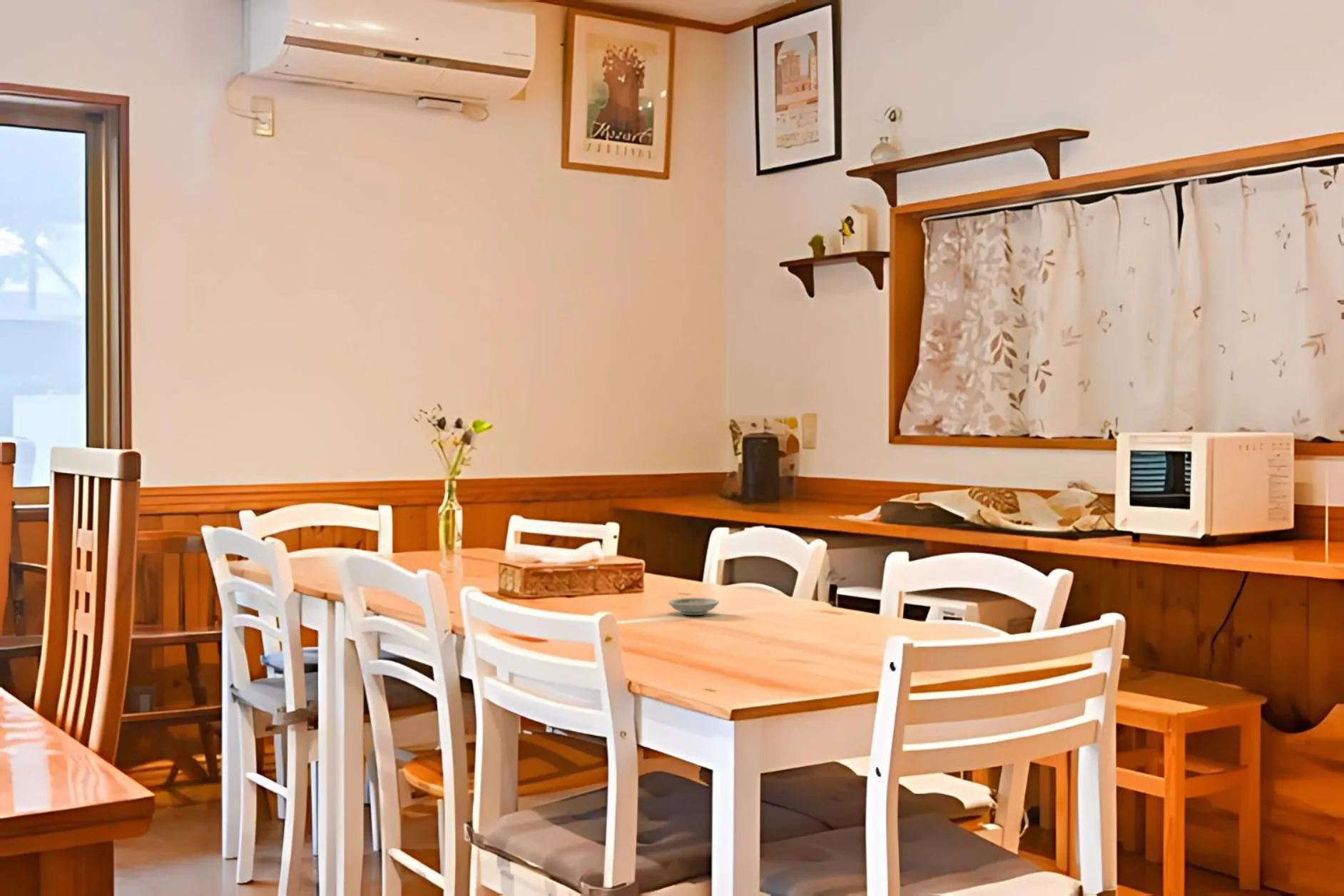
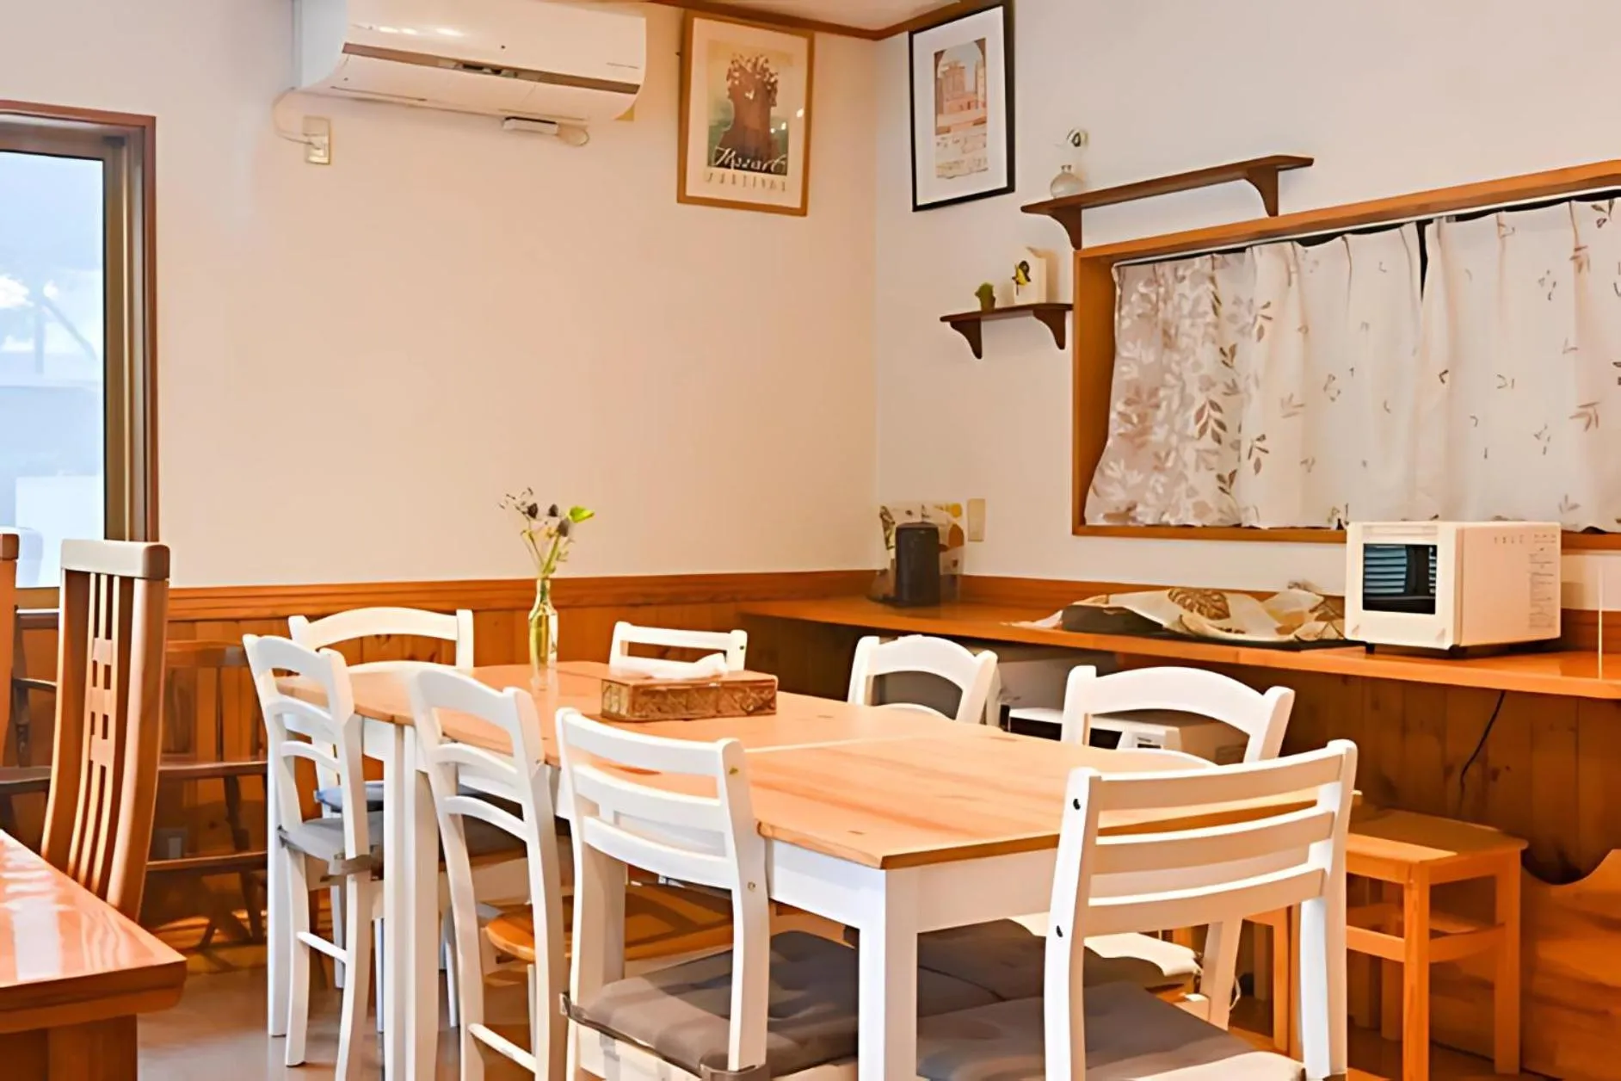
- saucer (693, 606)
